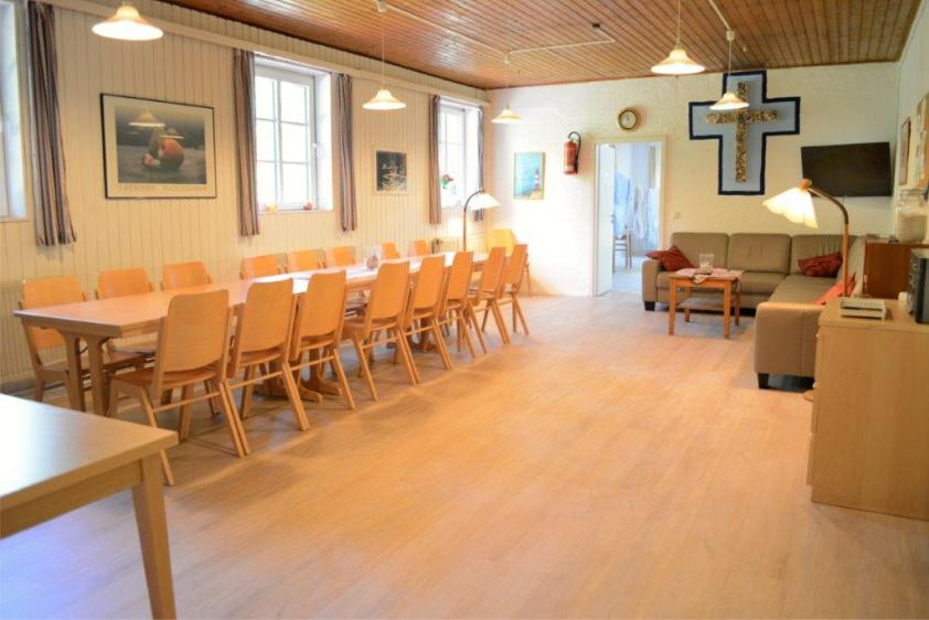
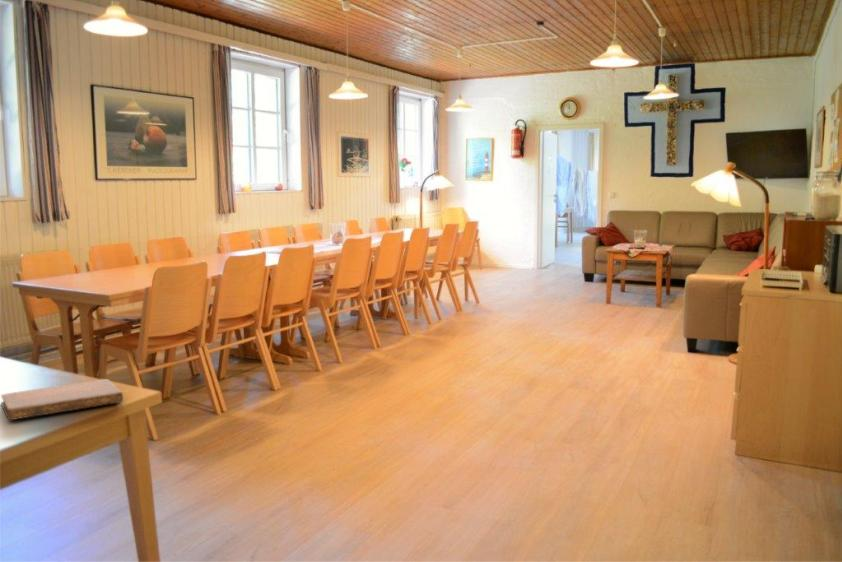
+ notebook (62, 398)
